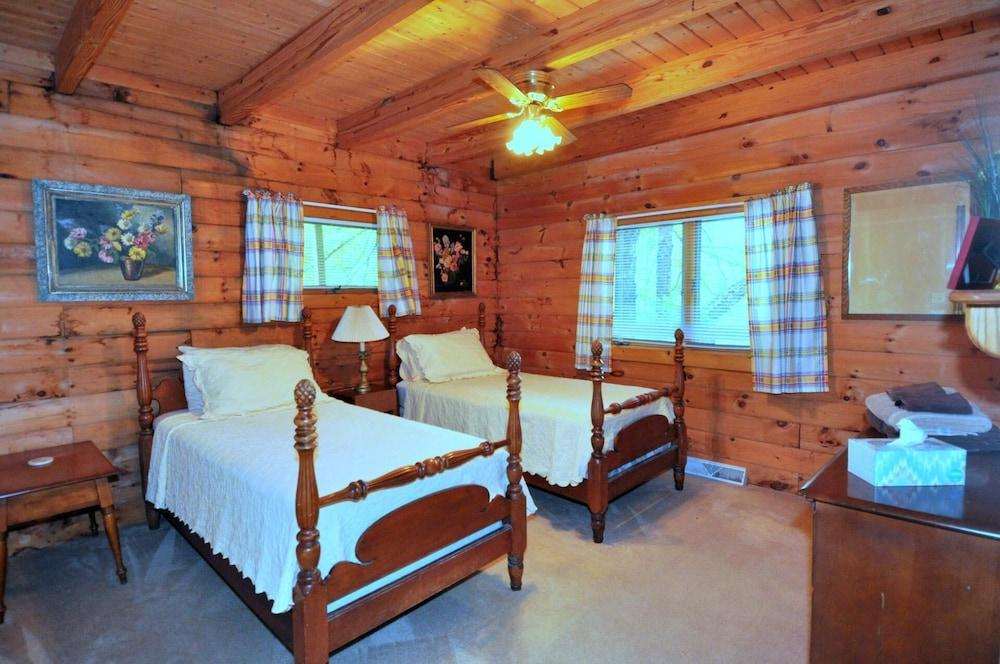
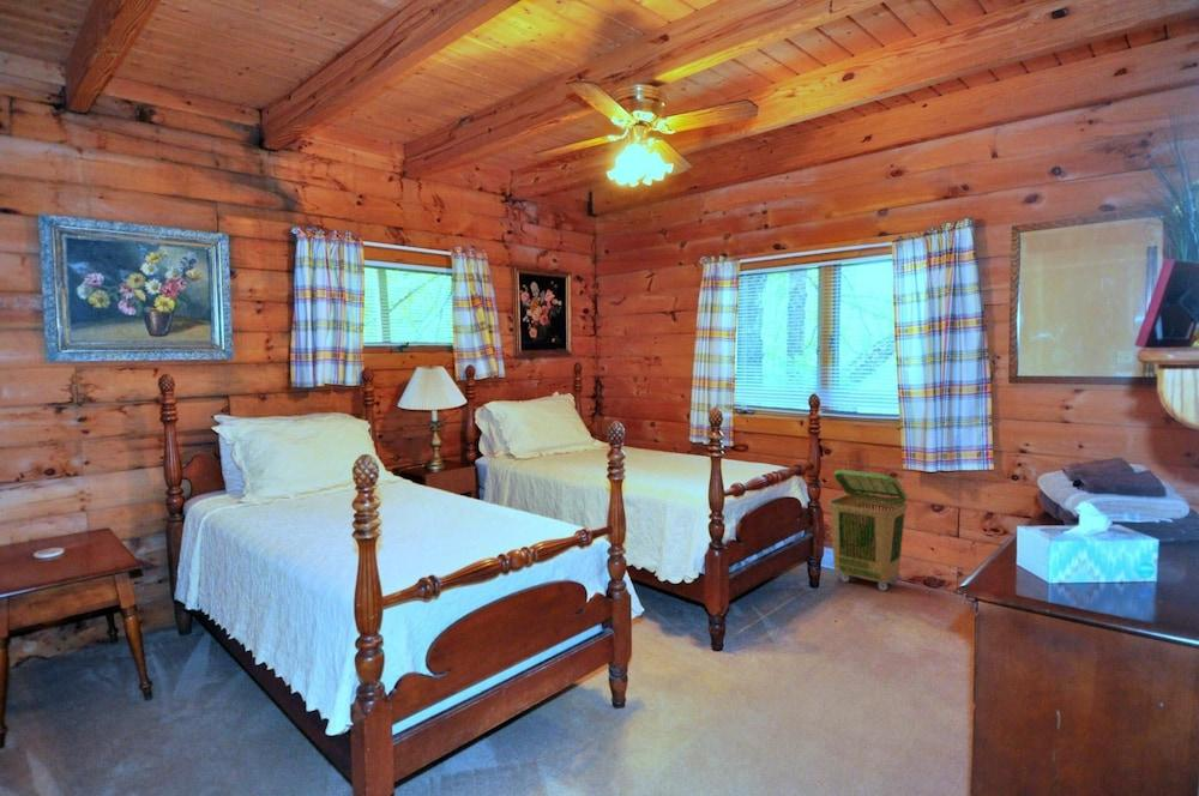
+ laundry basket (867, 526)
